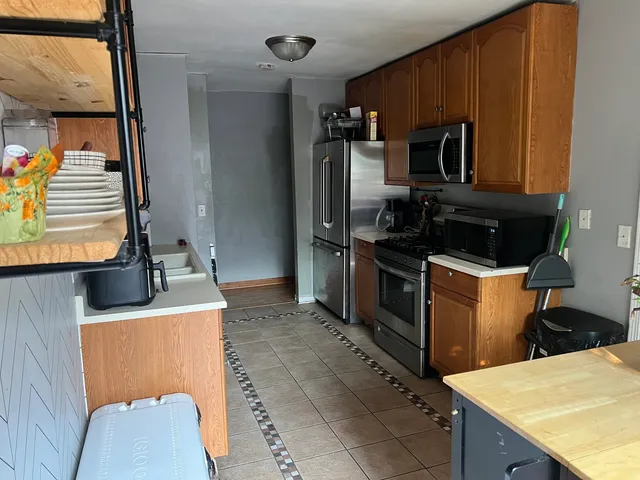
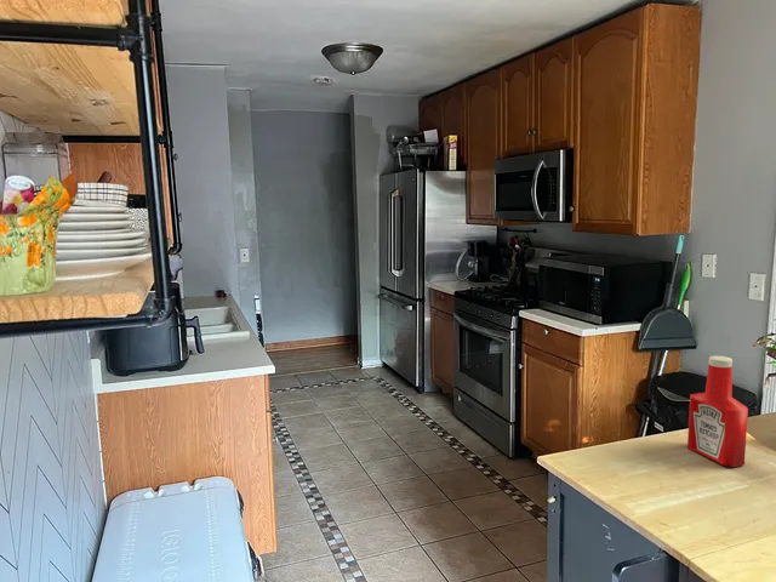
+ soap bottle (717, 406)
